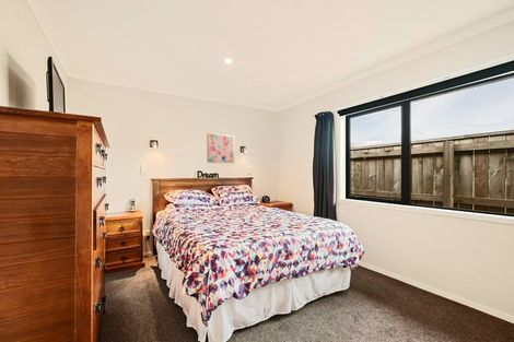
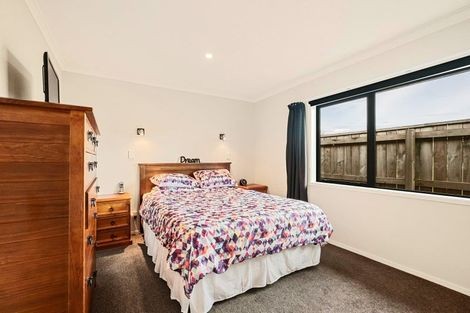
- wall art (221, 149)
